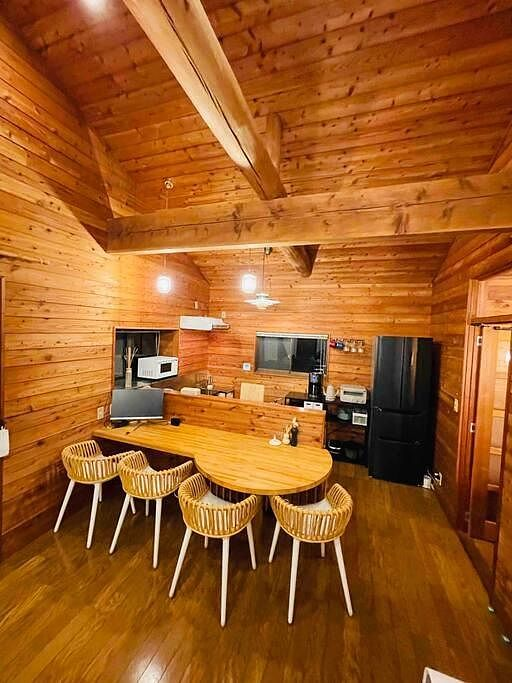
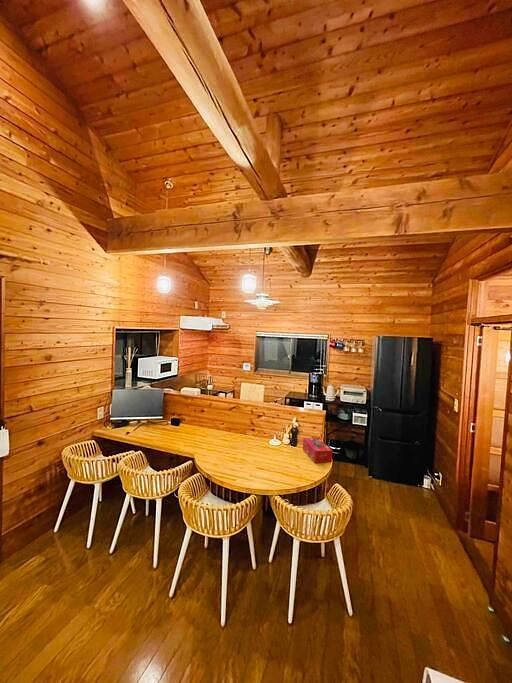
+ tissue box (316, 449)
